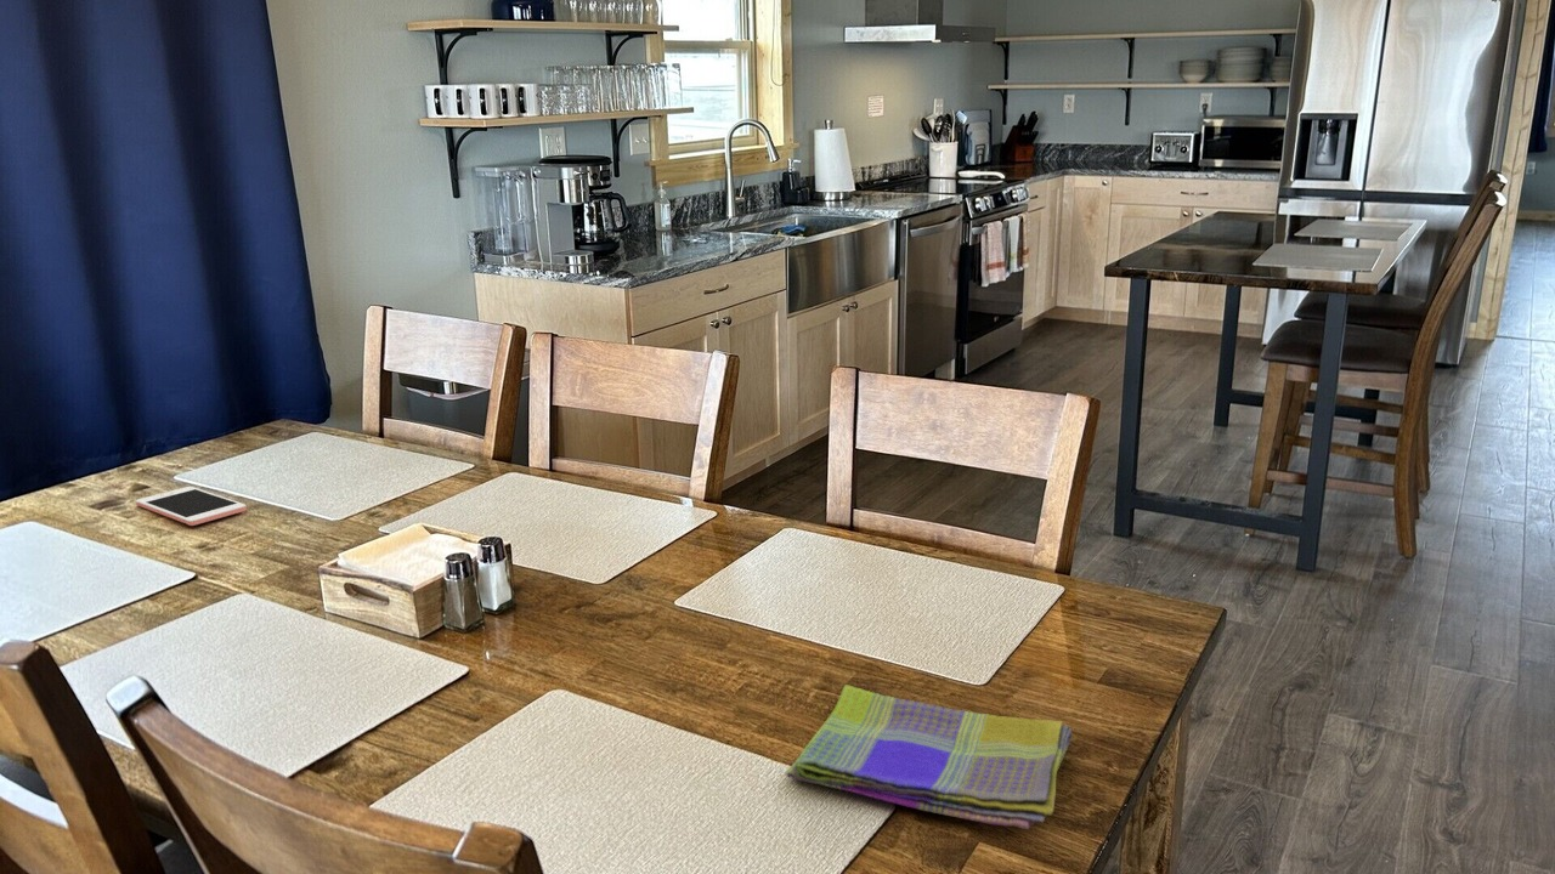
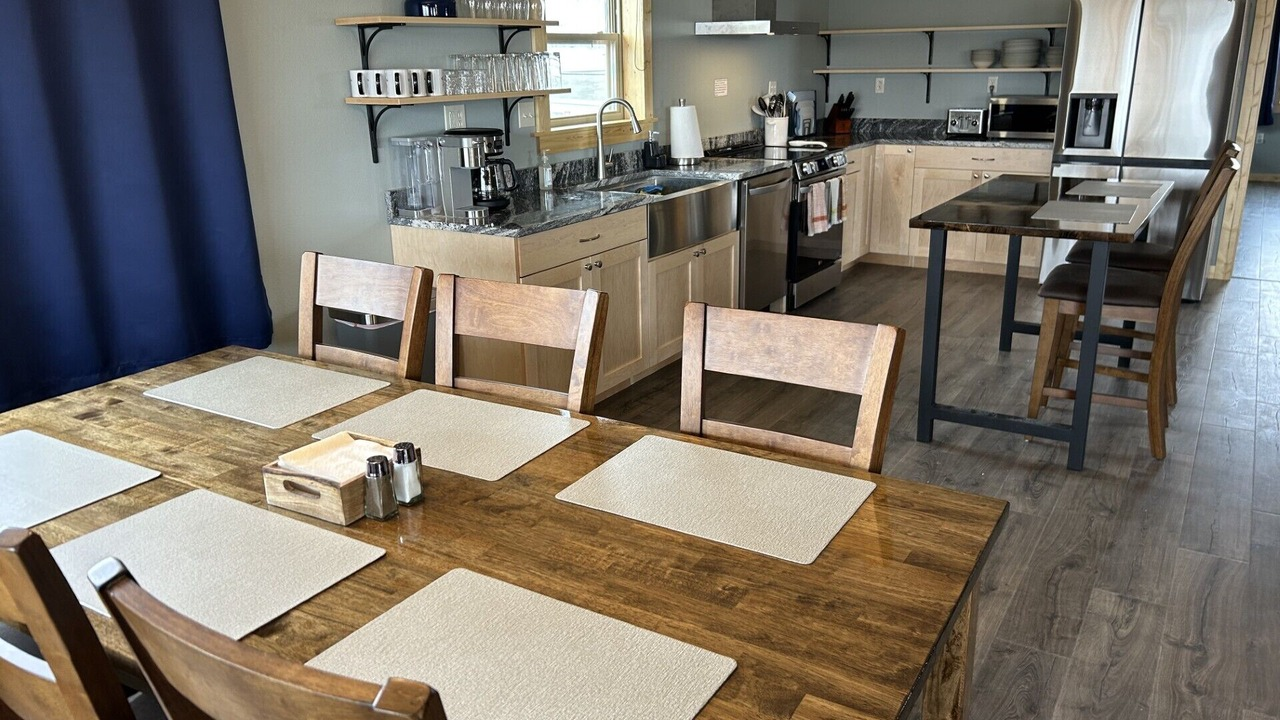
- cell phone (190, 505)
- dish towel (935, 749)
